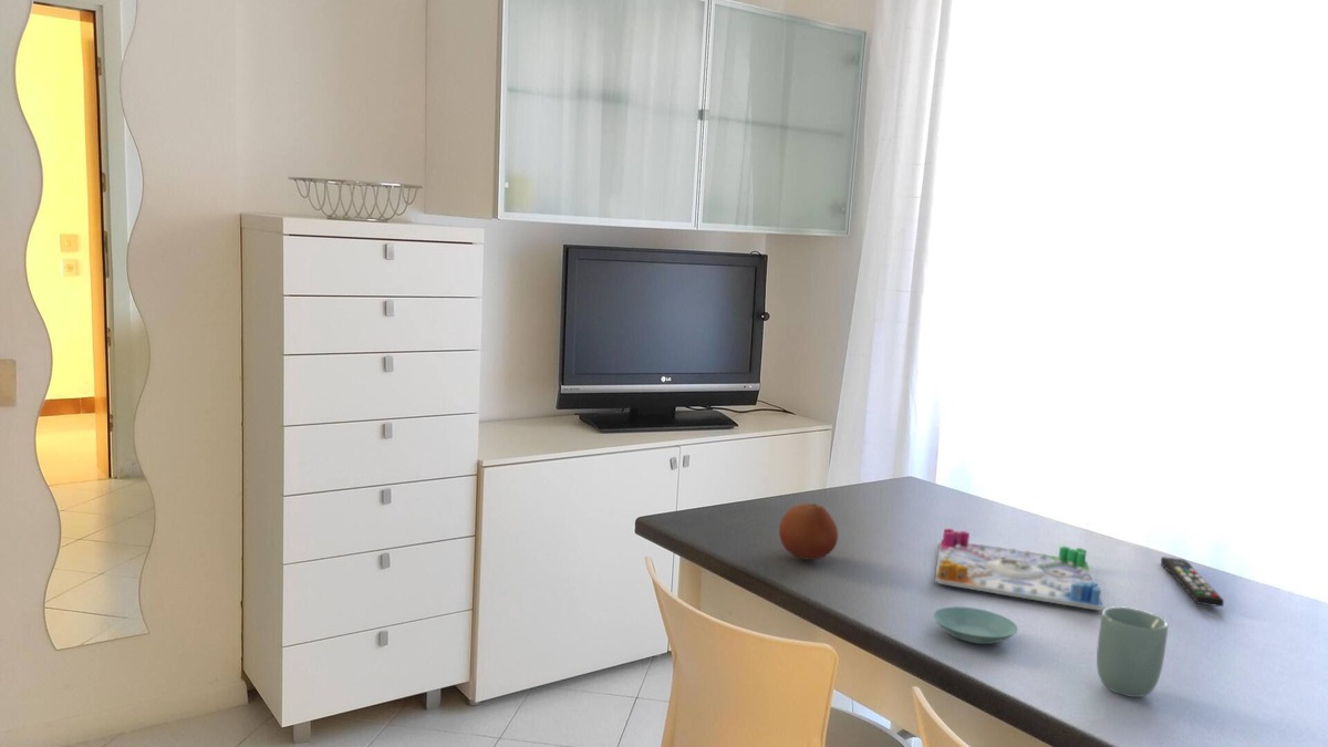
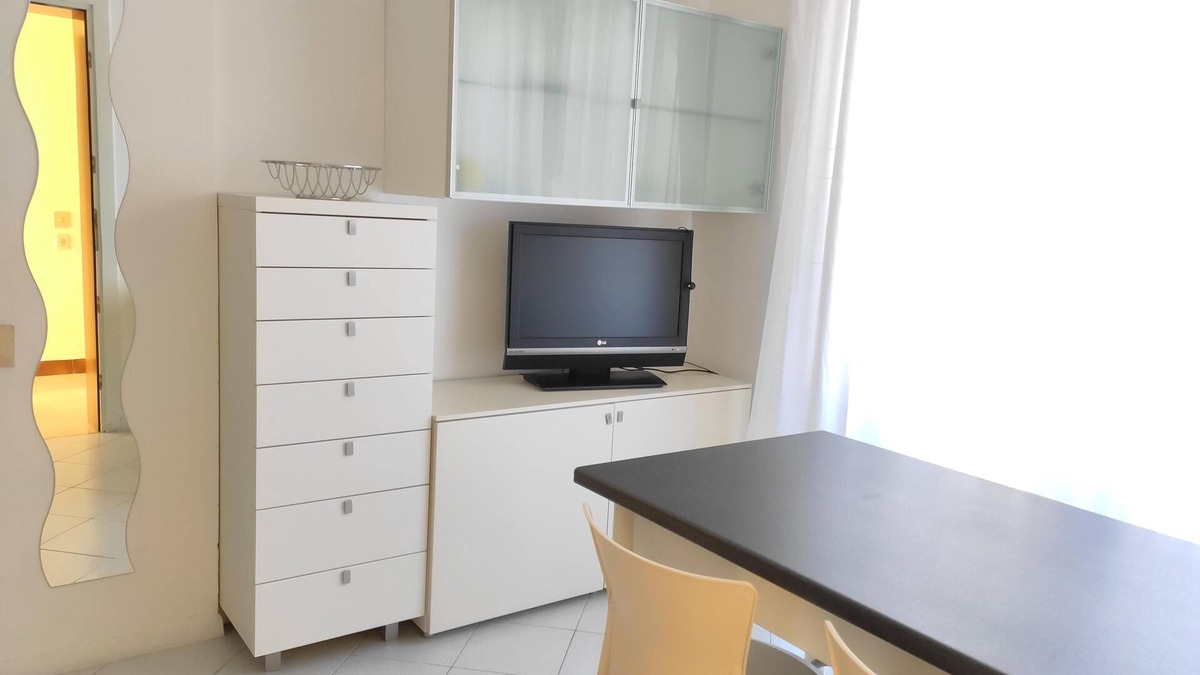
- board game (1015, 564)
- cup (1130, 654)
- fruit (808, 530)
- saucer (974, 627)
- remote control (1190, 580)
